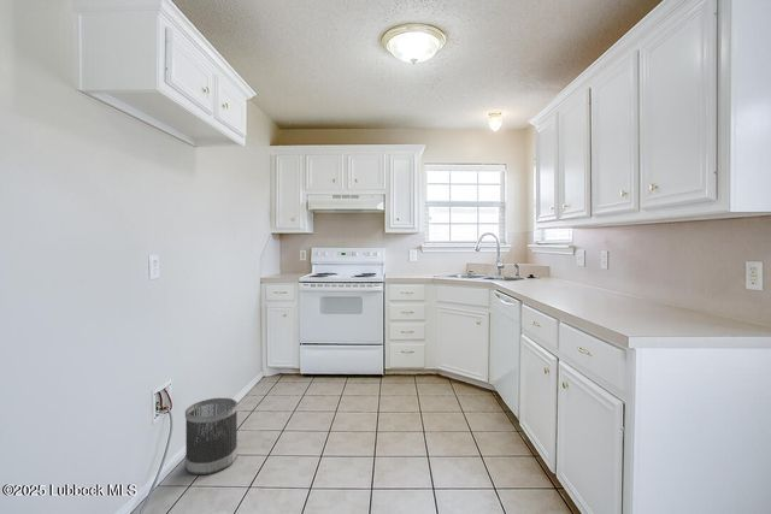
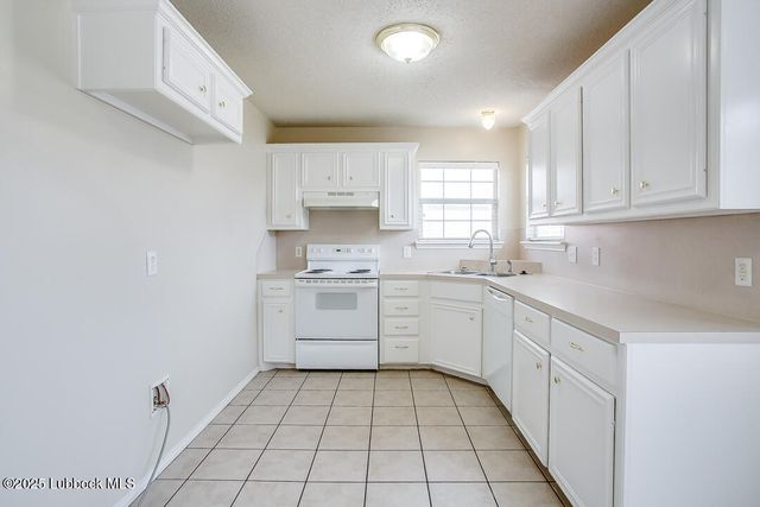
- wastebasket (212, 433)
